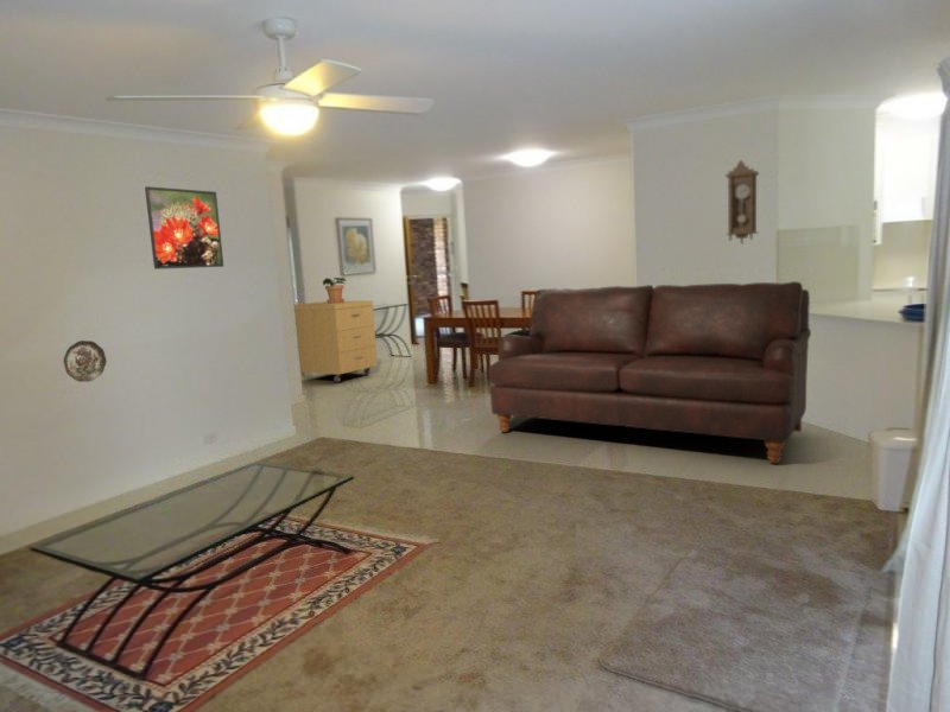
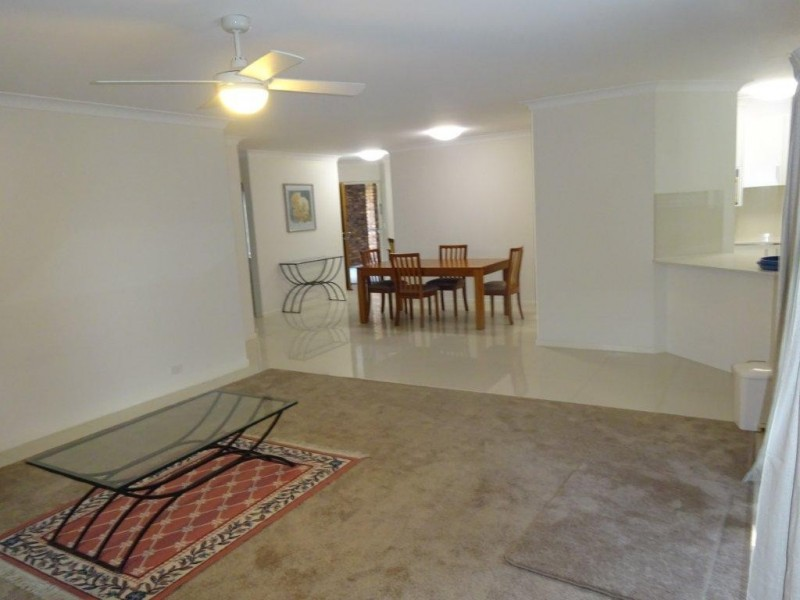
- potted plant (334, 290)
- sofa (646, 358)
- pendulum clock (741, 202)
- storage cabinet (332, 339)
- decorative plate (84, 361)
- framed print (186, 228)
